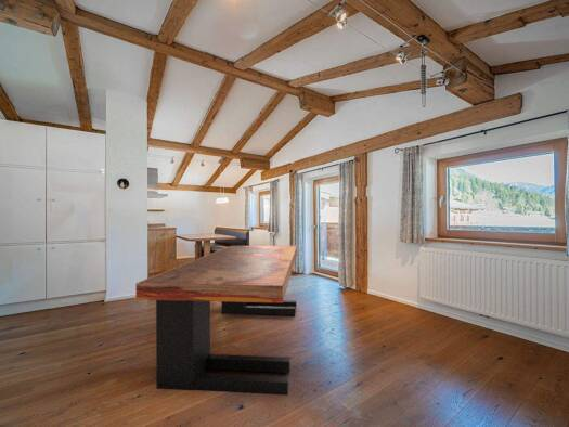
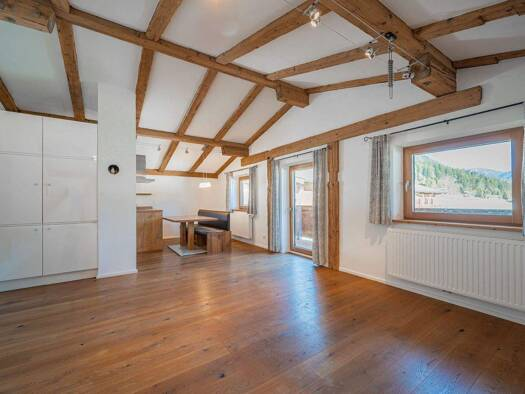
- dining table (247, 296)
